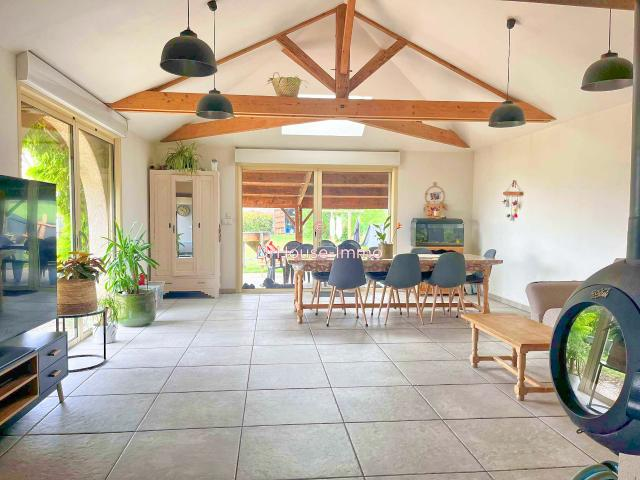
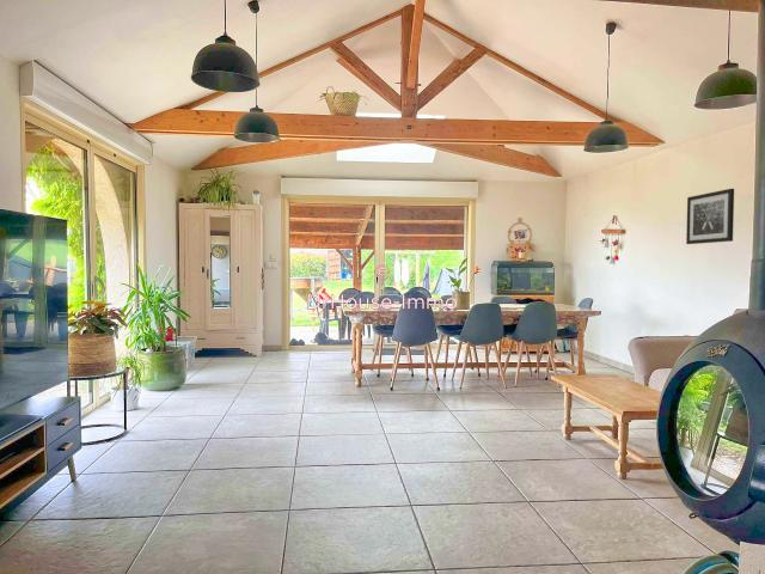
+ wall art (709, 218)
